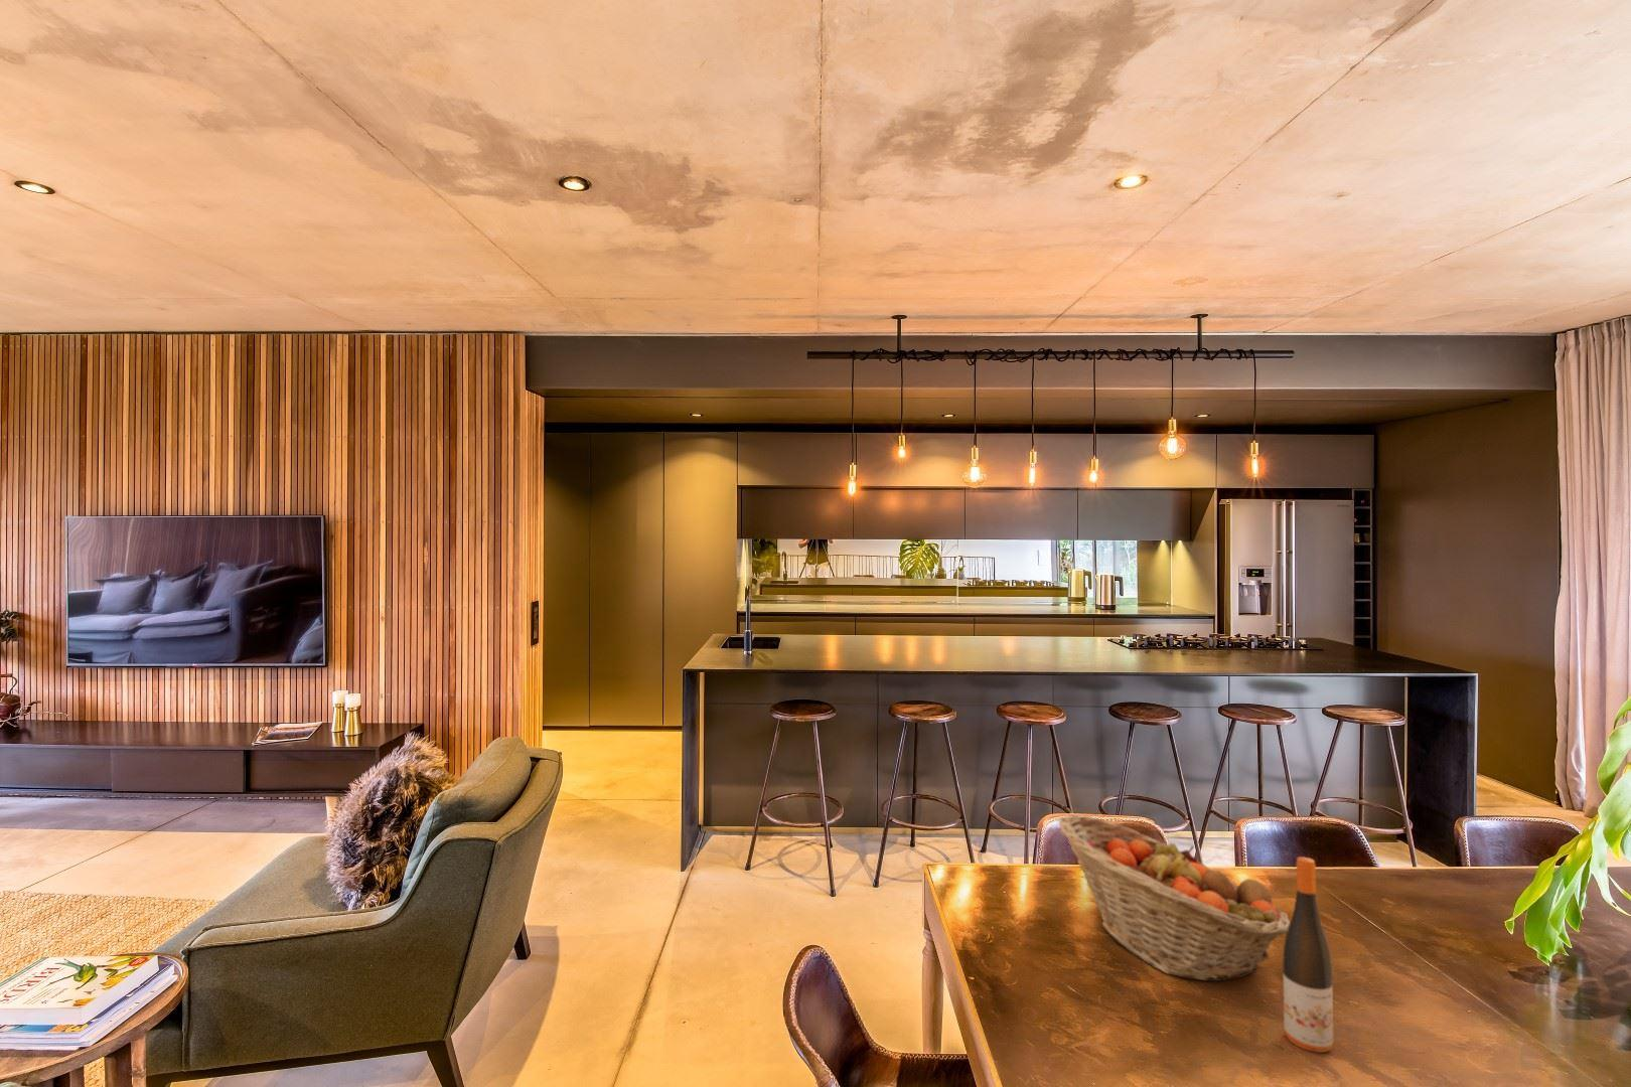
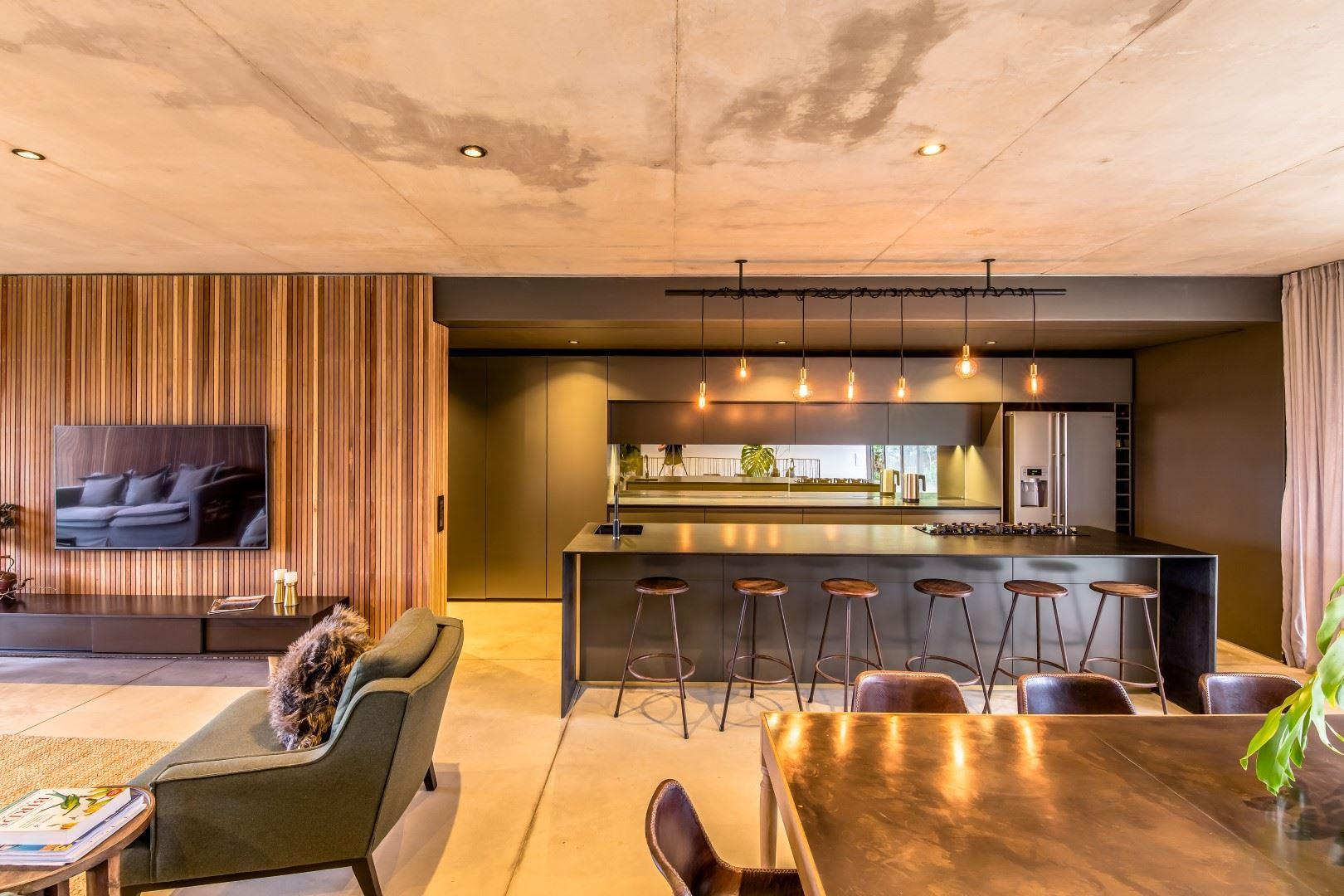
- fruit basket (1164, 886)
- wine bottle (1307, 949)
